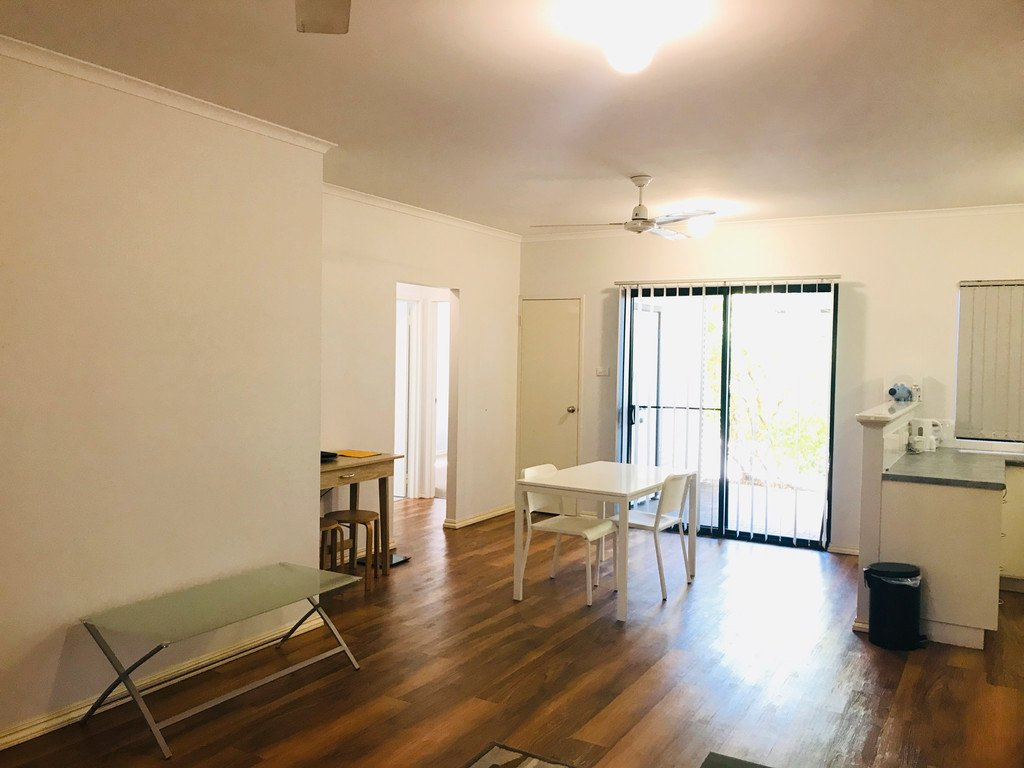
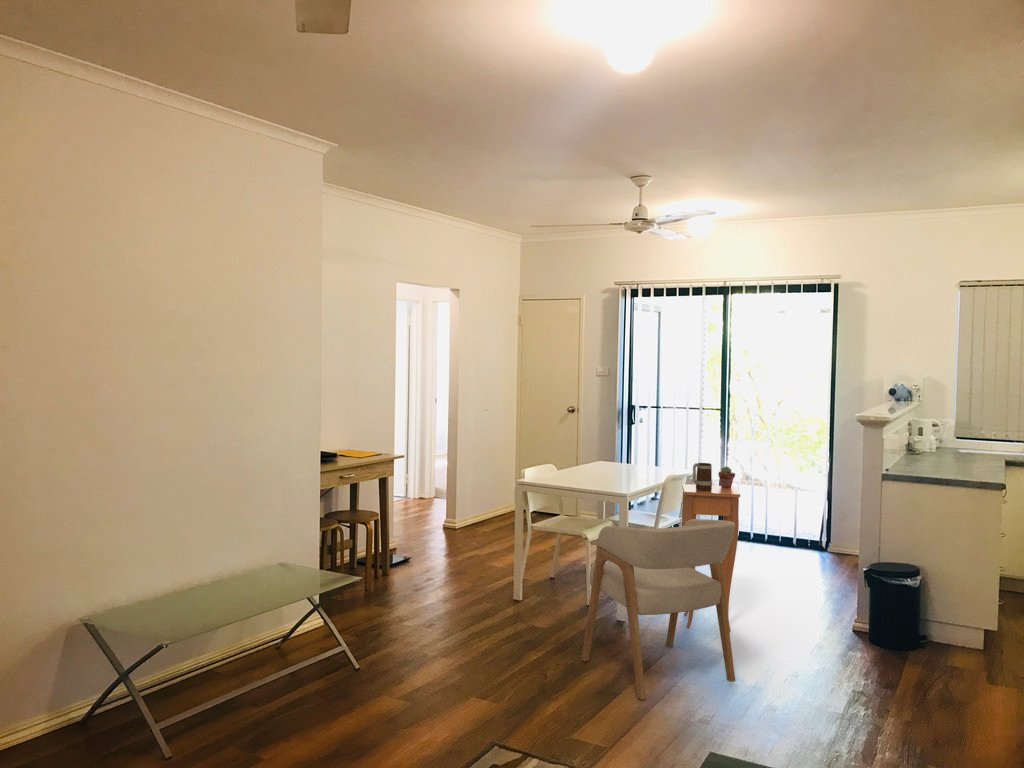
+ potted succulent (726, 476)
+ side table (721, 561)
+ mug (701, 476)
+ armchair (663, 593)
